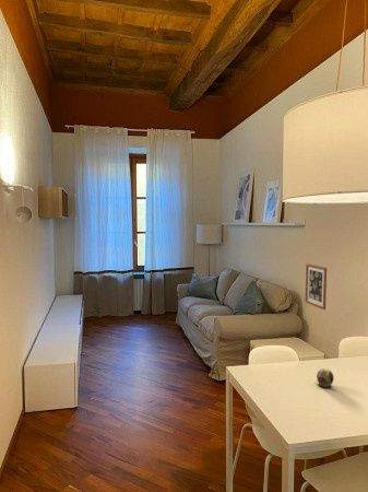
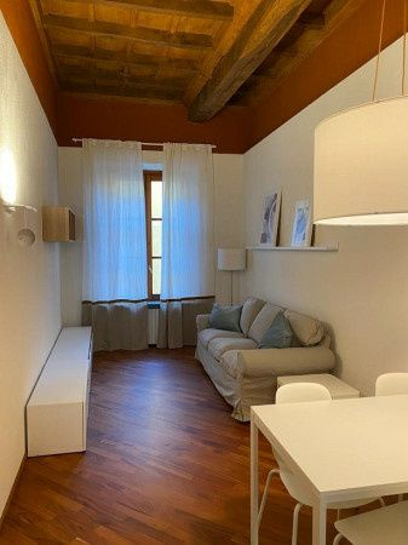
- decorative egg (324, 377)
- wall art (314, 285)
